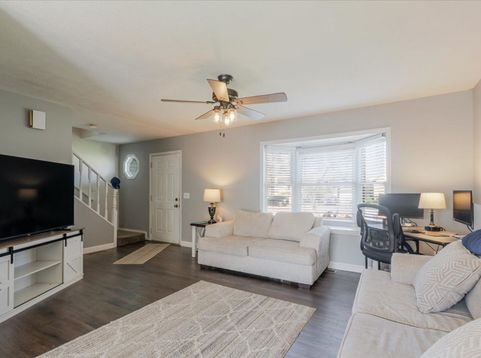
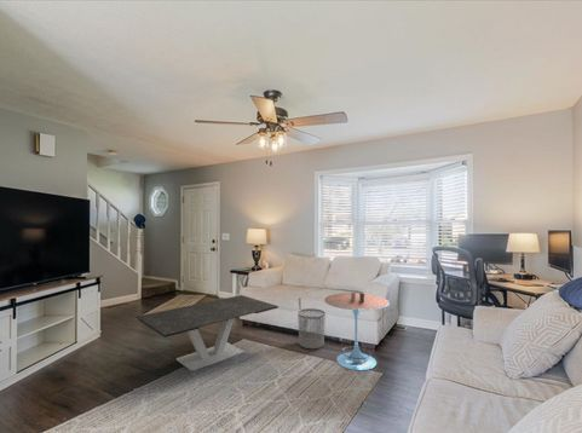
+ side table (356, 324)
+ waste bin (311, 328)
+ coffee table (218, 335)
